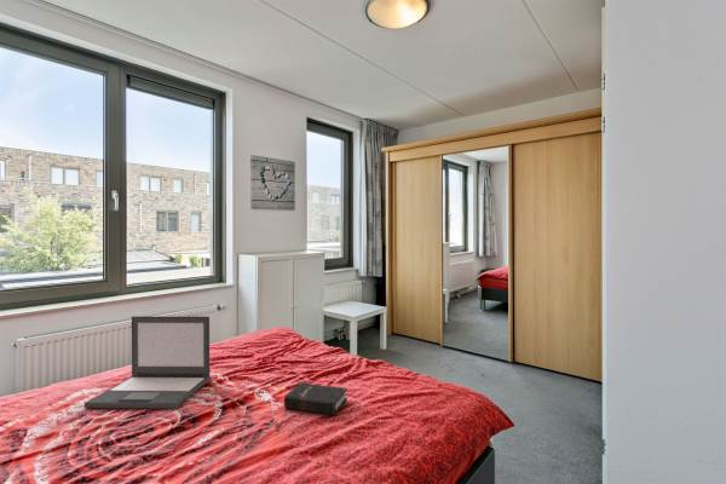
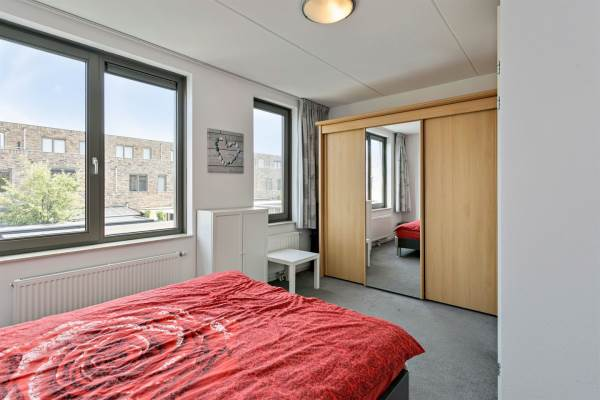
- laptop (152, 357)
- hardback book (316, 398)
